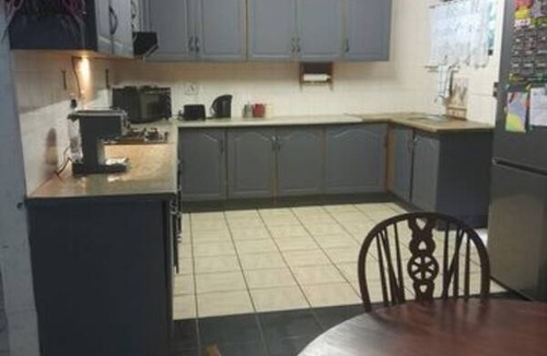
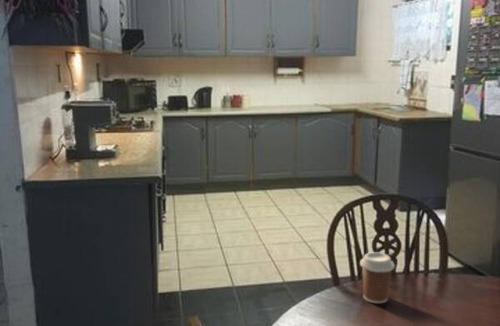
+ coffee cup (376, 277)
